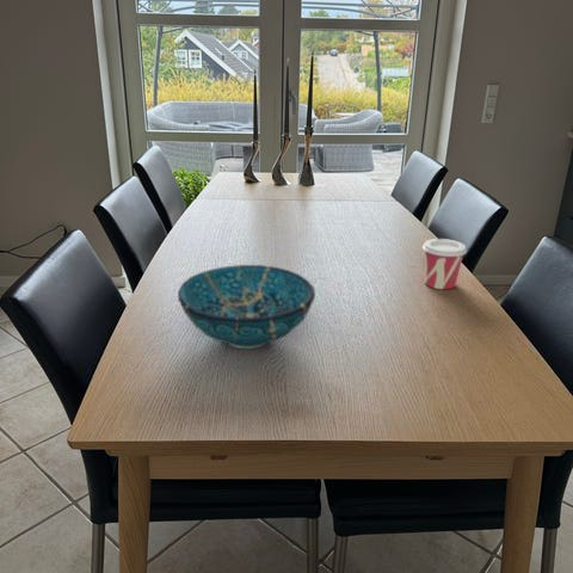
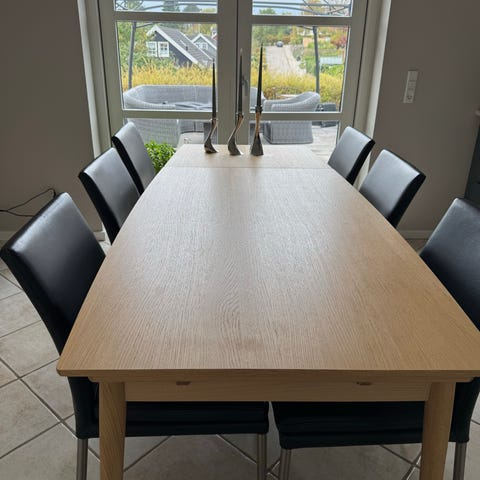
- cup (442, 264)
- decorative bowl (247, 313)
